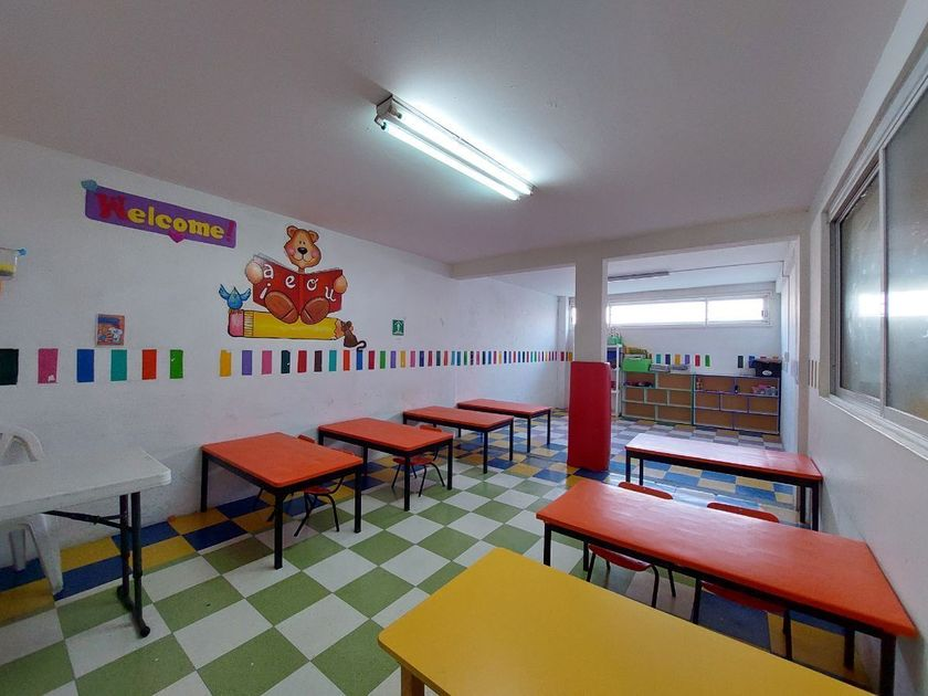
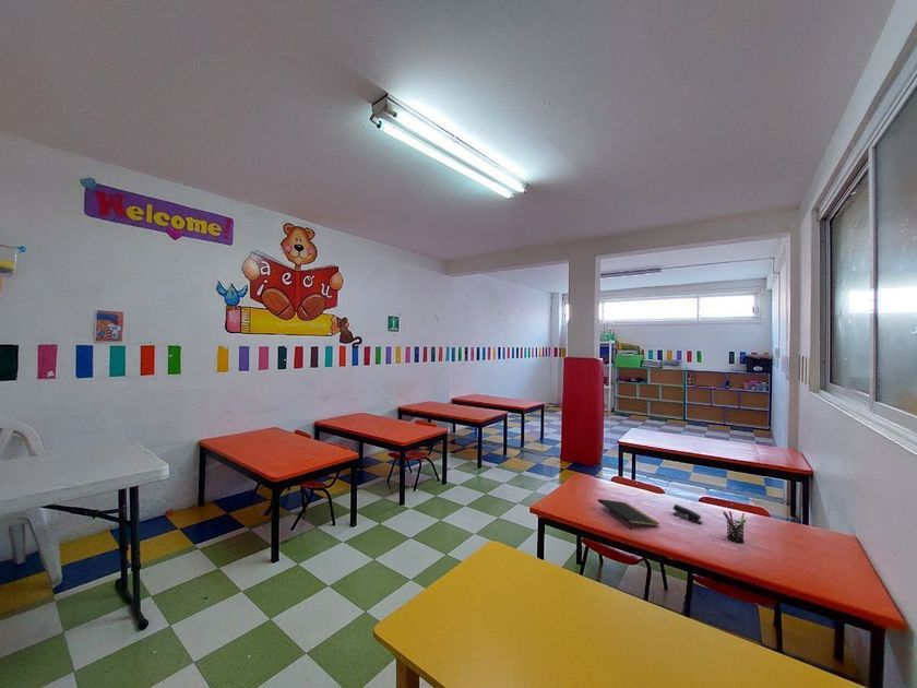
+ pen holder (736, 525)
+ notepad (627, 511)
+ stapler (687, 512)
